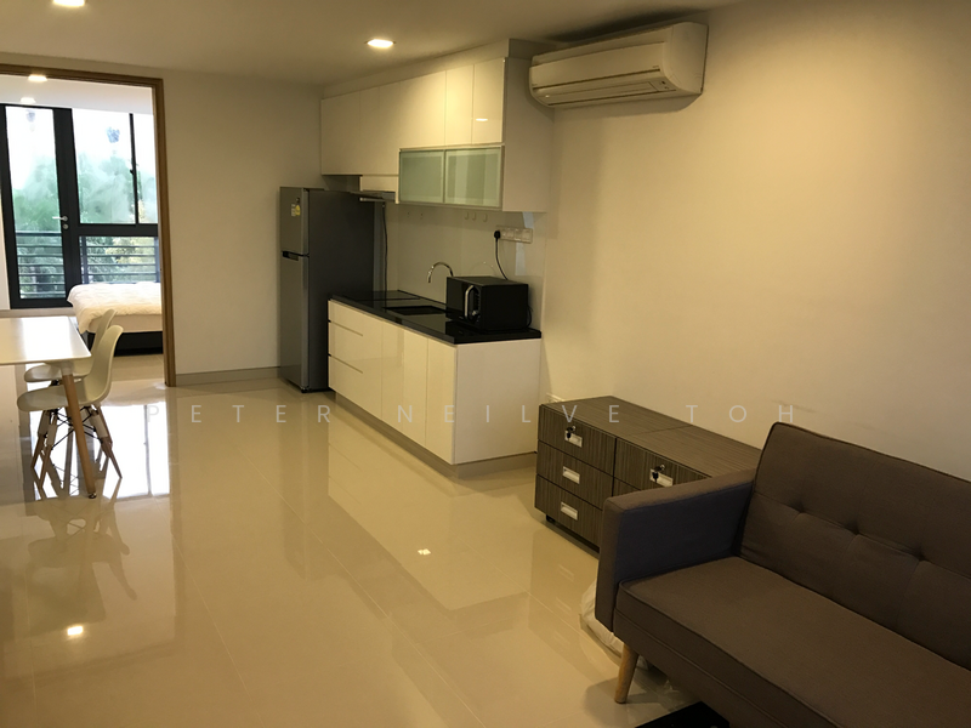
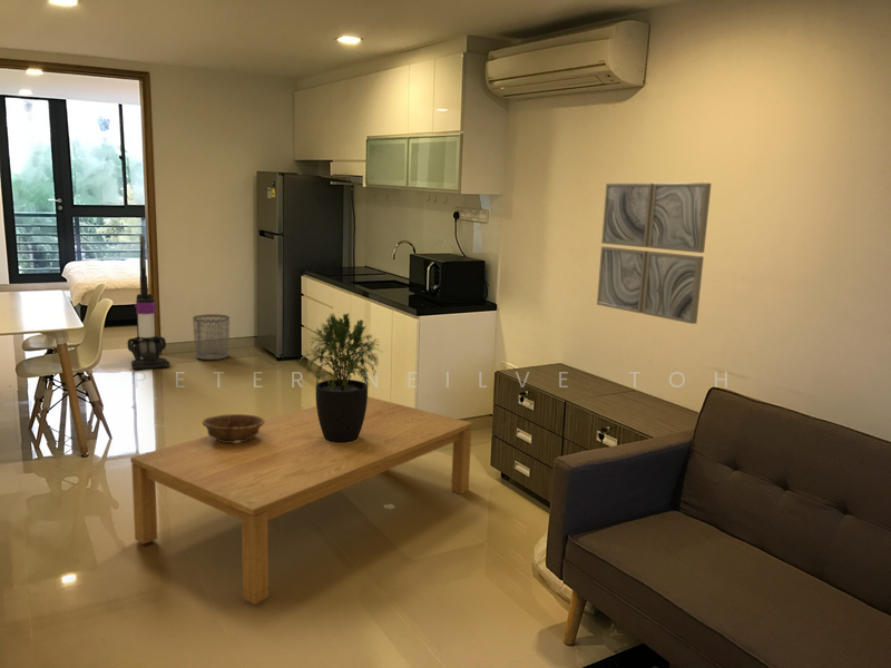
+ waste bin (212, 336)
+ coffee table (317, 475)
+ vacuum cleaner (146, 299)
+ wall art (648, 247)
+ decorative bowl (234, 428)
+ potted plant (346, 374)
